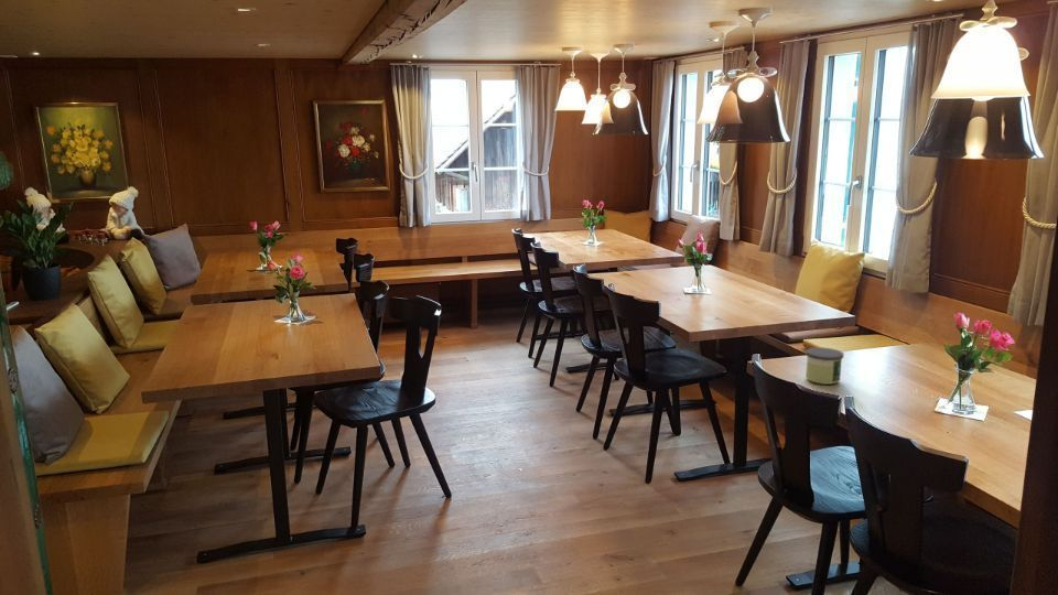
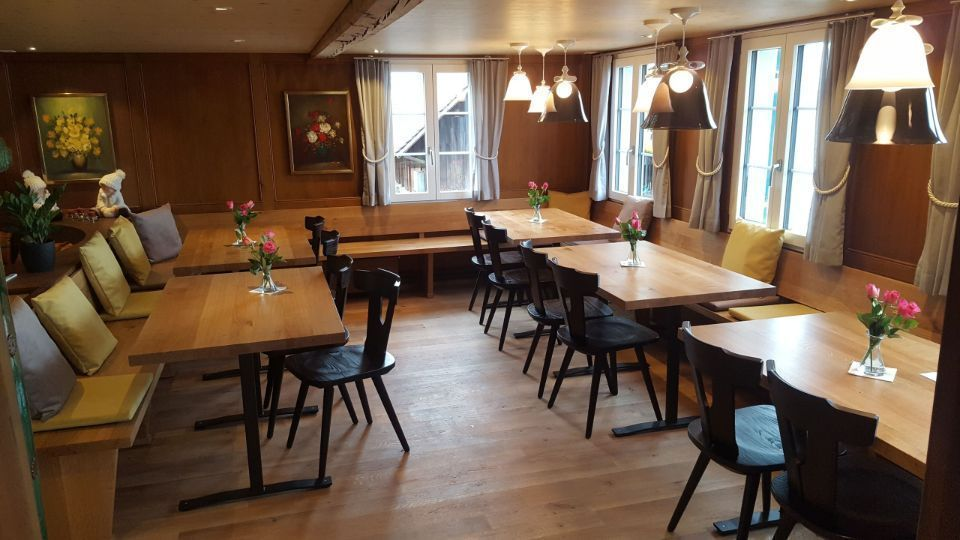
- candle (823, 366)
